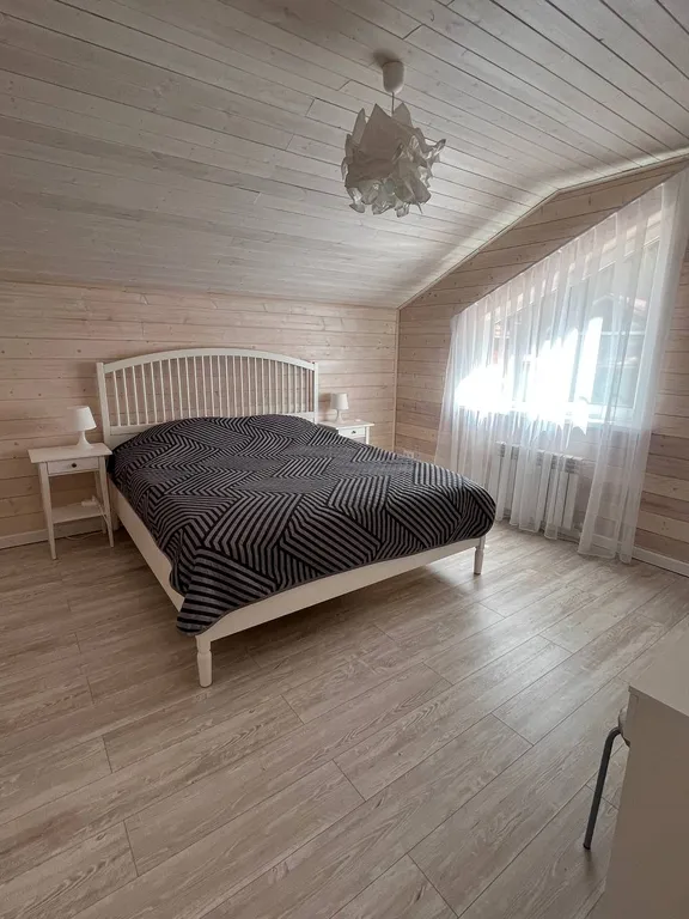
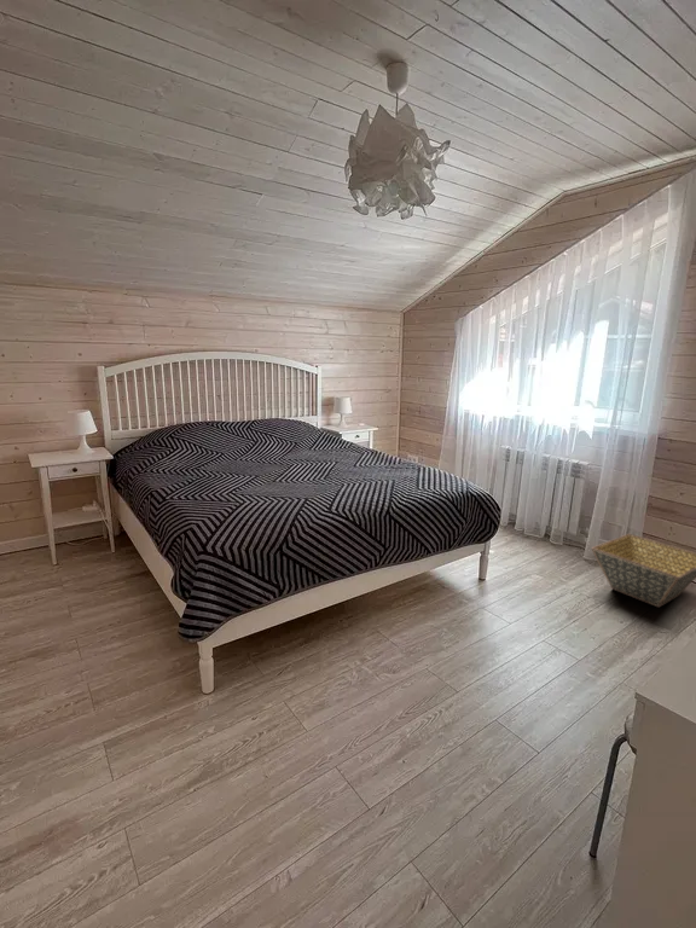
+ basket (648, 572)
